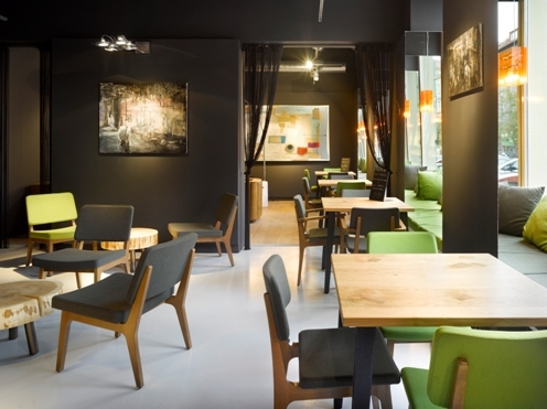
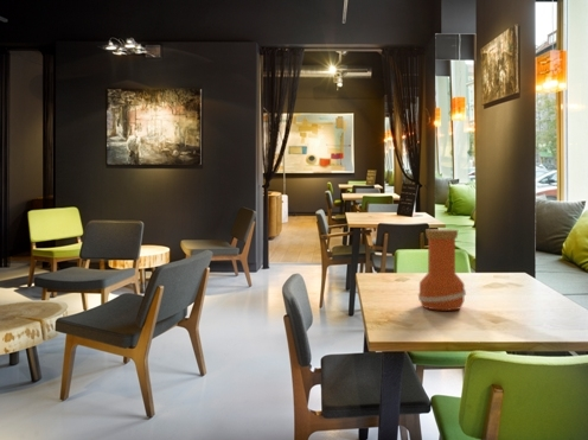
+ vase (441, 268)
